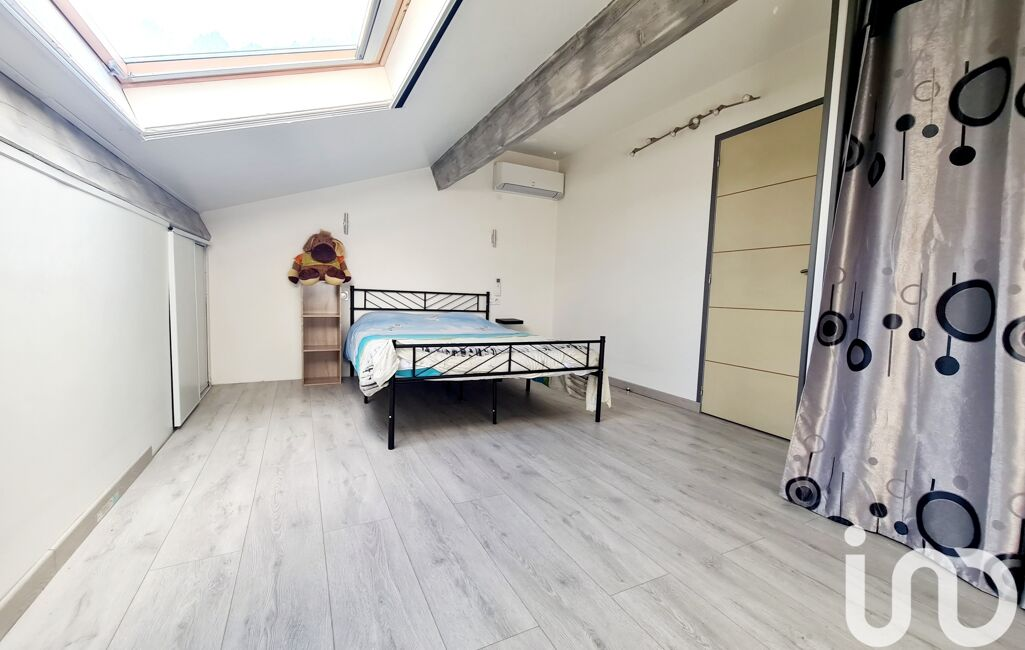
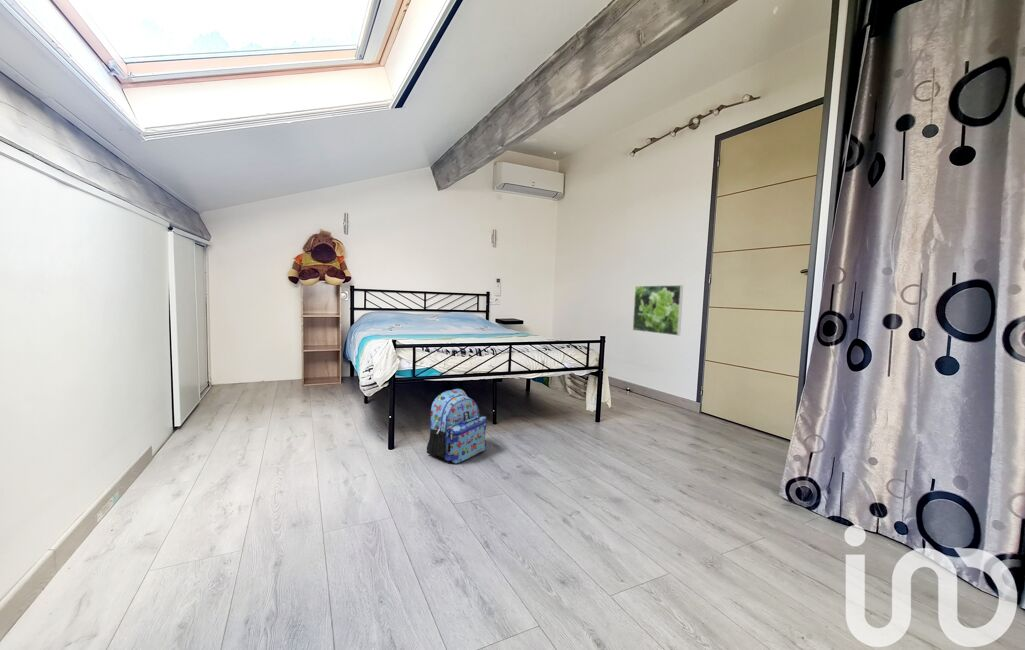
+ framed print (656, 309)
+ backpack (458, 422)
